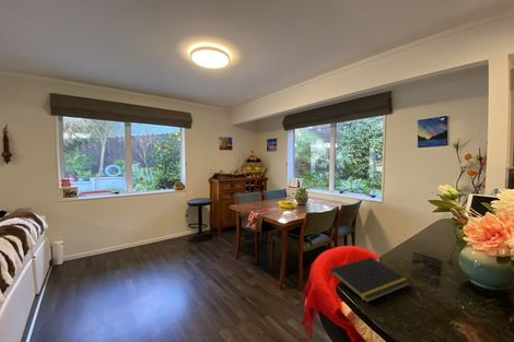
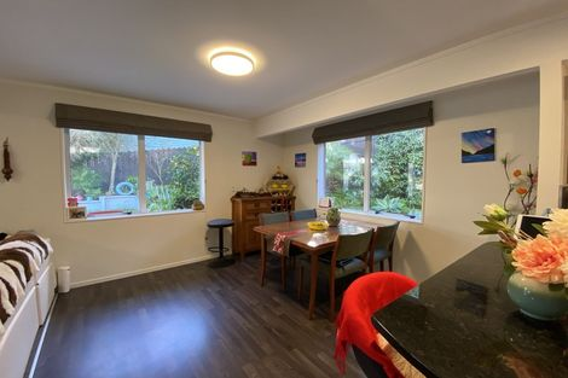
- notepad (369, 276)
